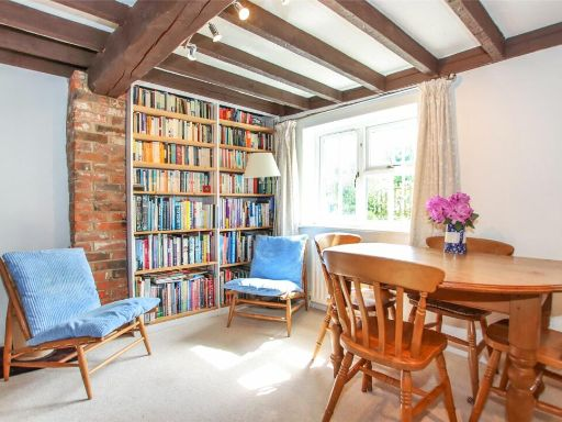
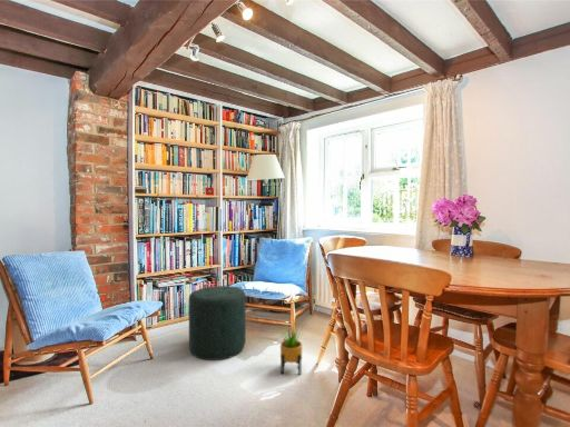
+ ottoman (217, 319)
+ potted plant (291, 347)
